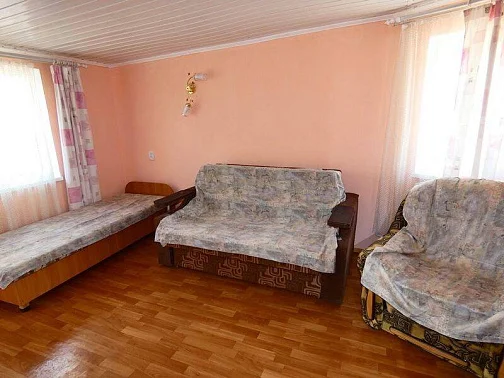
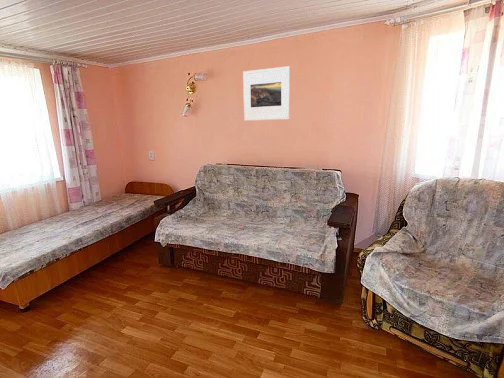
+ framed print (265, 95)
